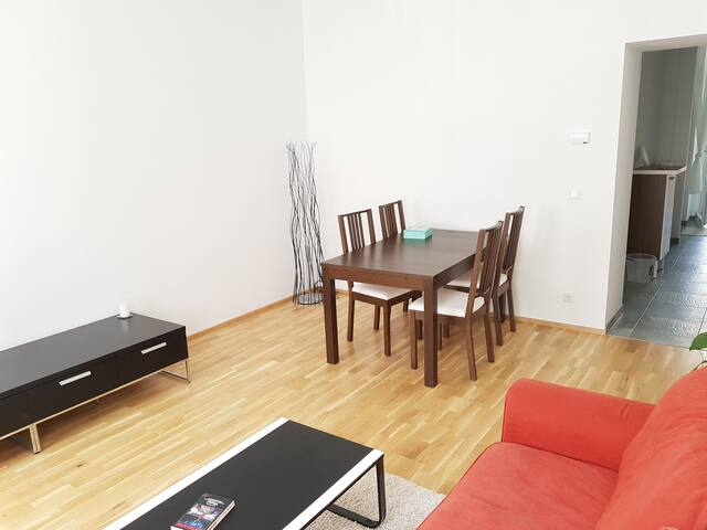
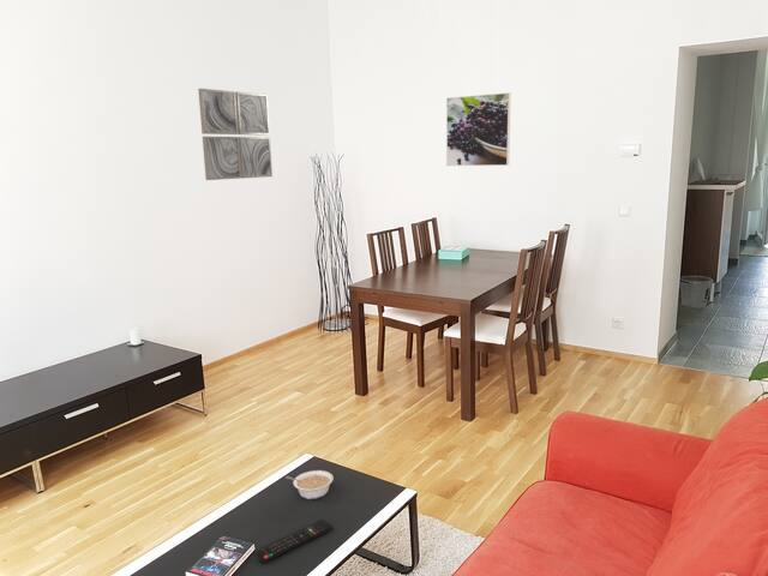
+ wall art (238, 137)
+ remote control (294, 540)
+ legume (312, 485)
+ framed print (476, 131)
